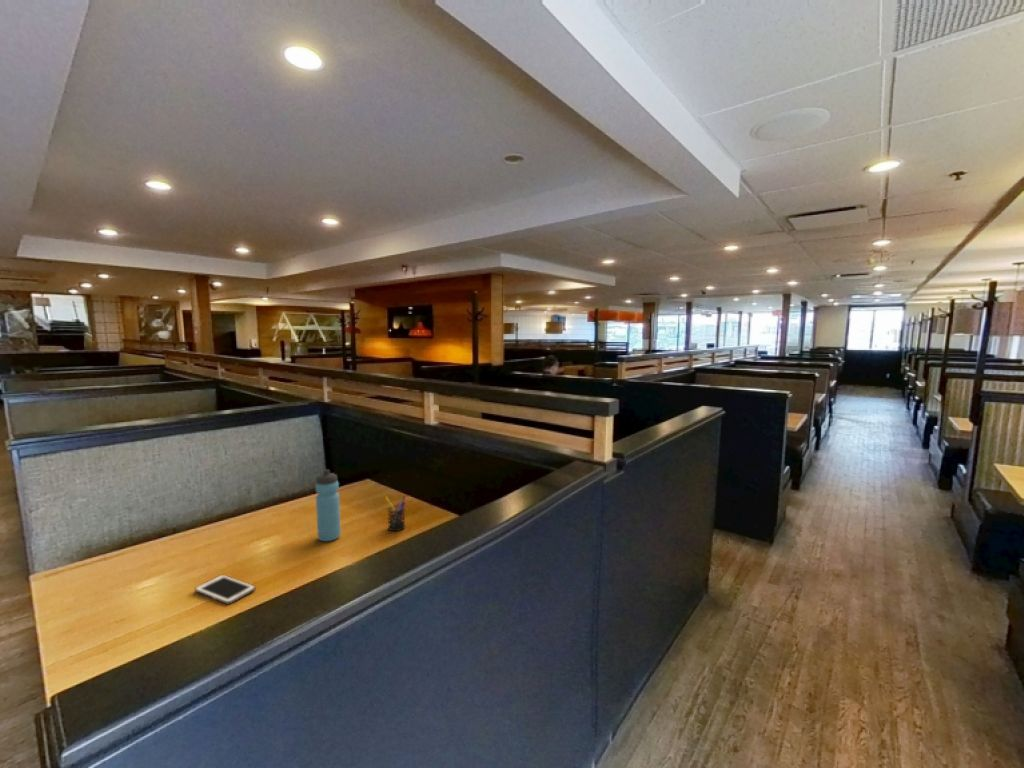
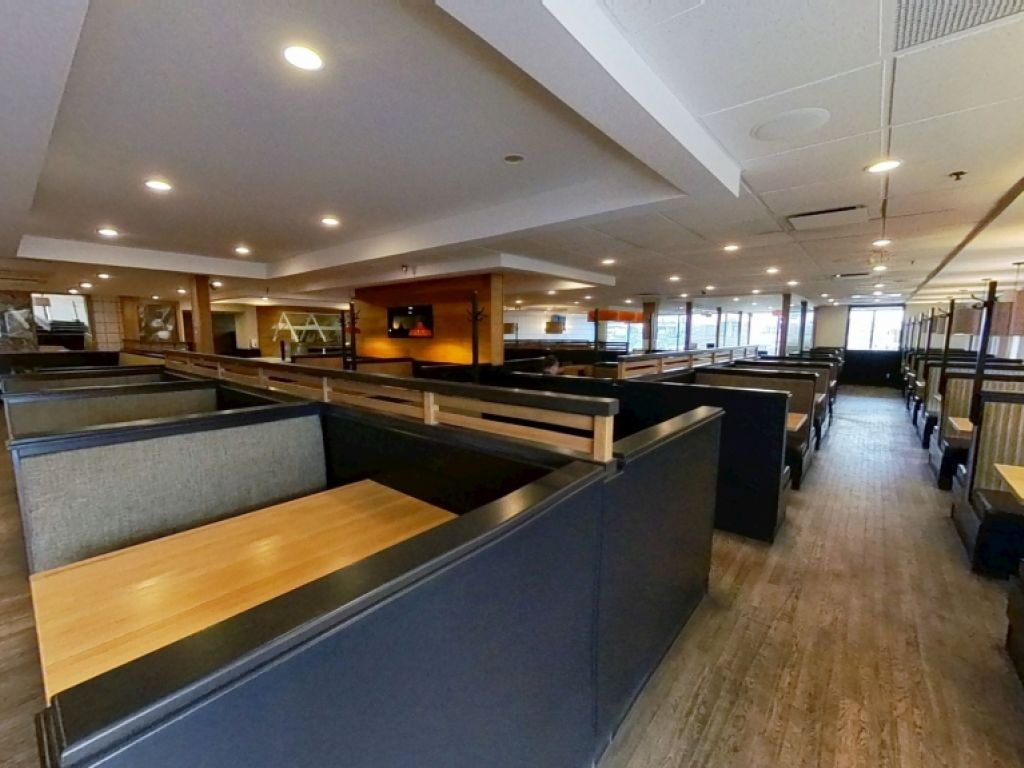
- water bottle (327, 504)
- cell phone (225, 589)
- pen holder (398, 510)
